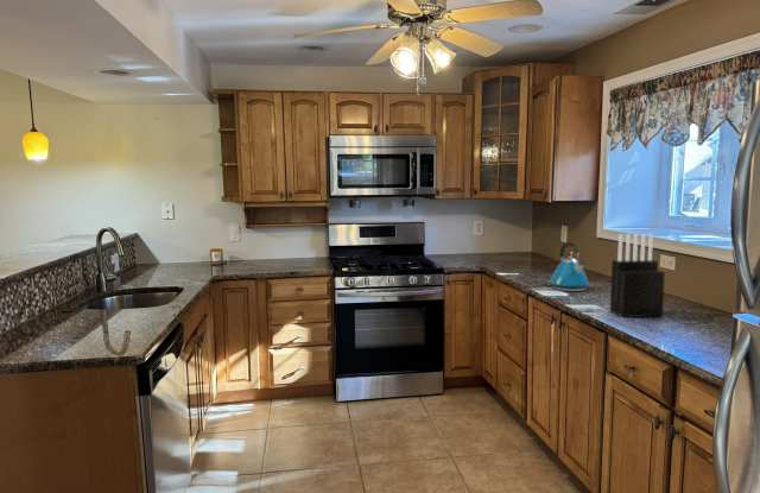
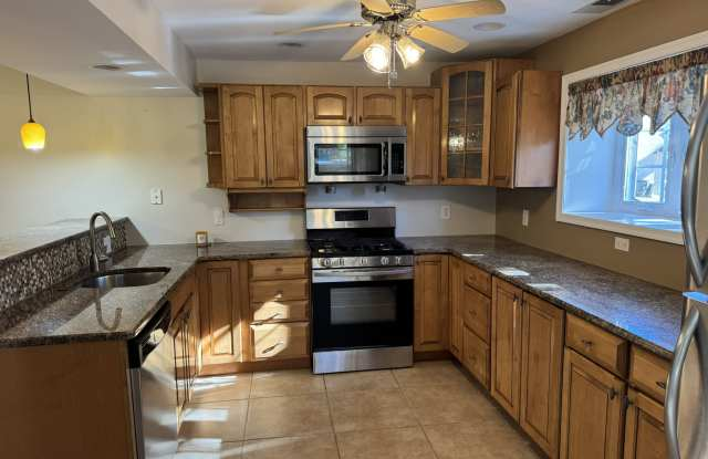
- kettle (569, 265)
- knife block (639, 274)
